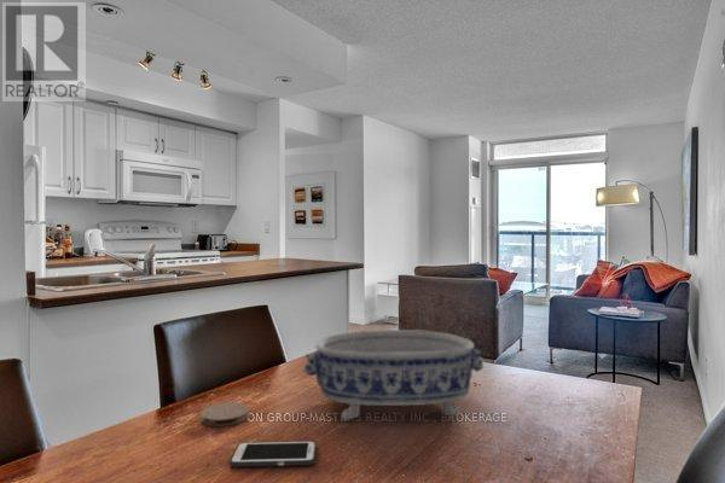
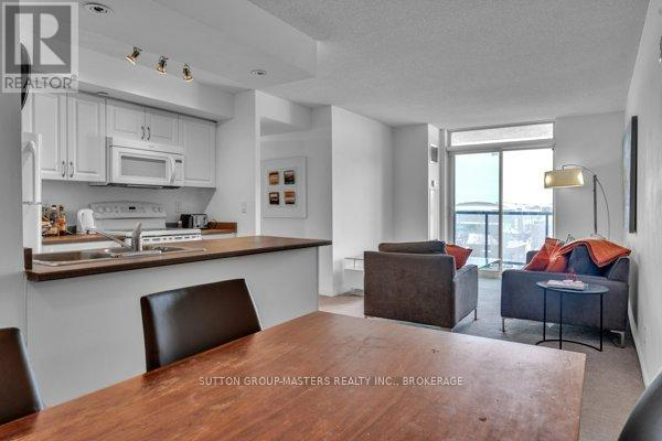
- cell phone (274, 453)
- decorative bowl (394, 369)
- coaster (225, 413)
